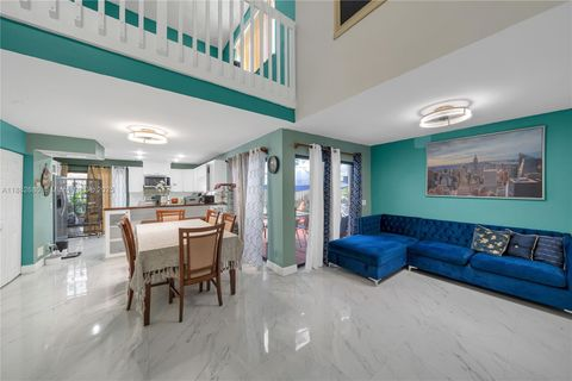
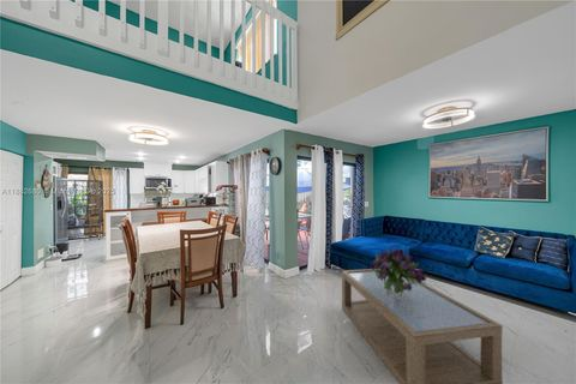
+ coffee table (401, 313)
+ bouquet (396, 271)
